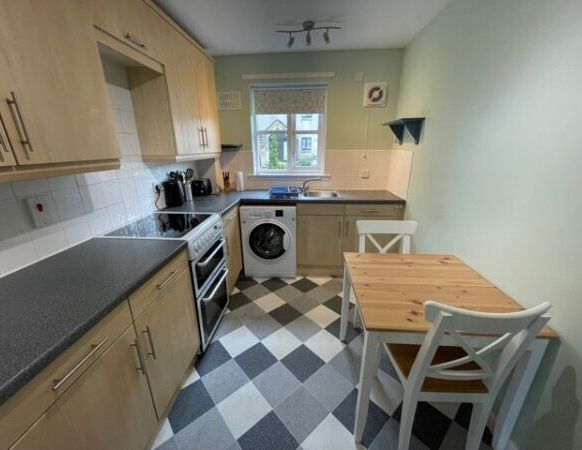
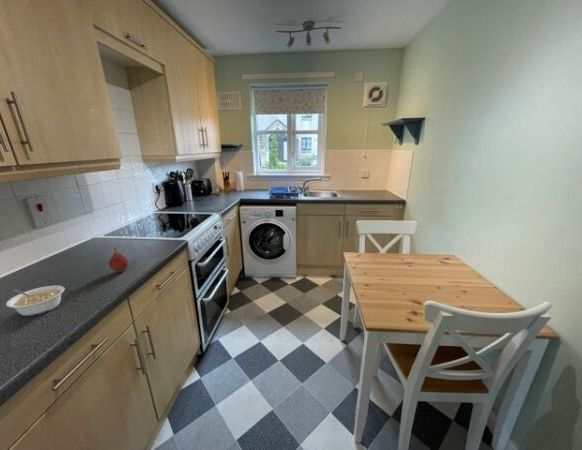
+ fruit (117, 258)
+ legume (36, 300)
